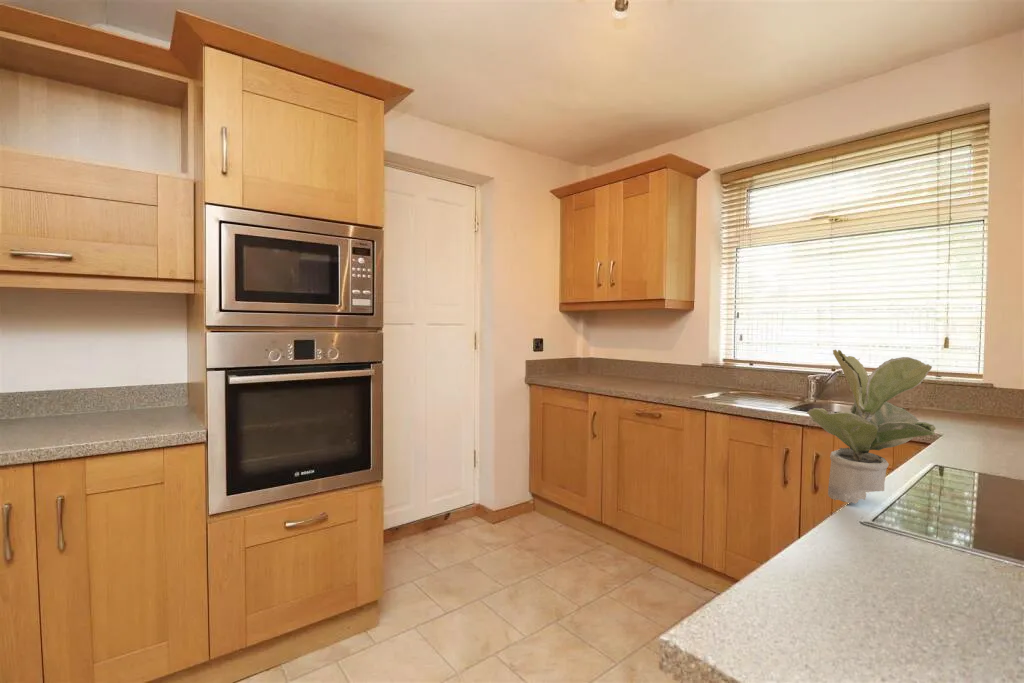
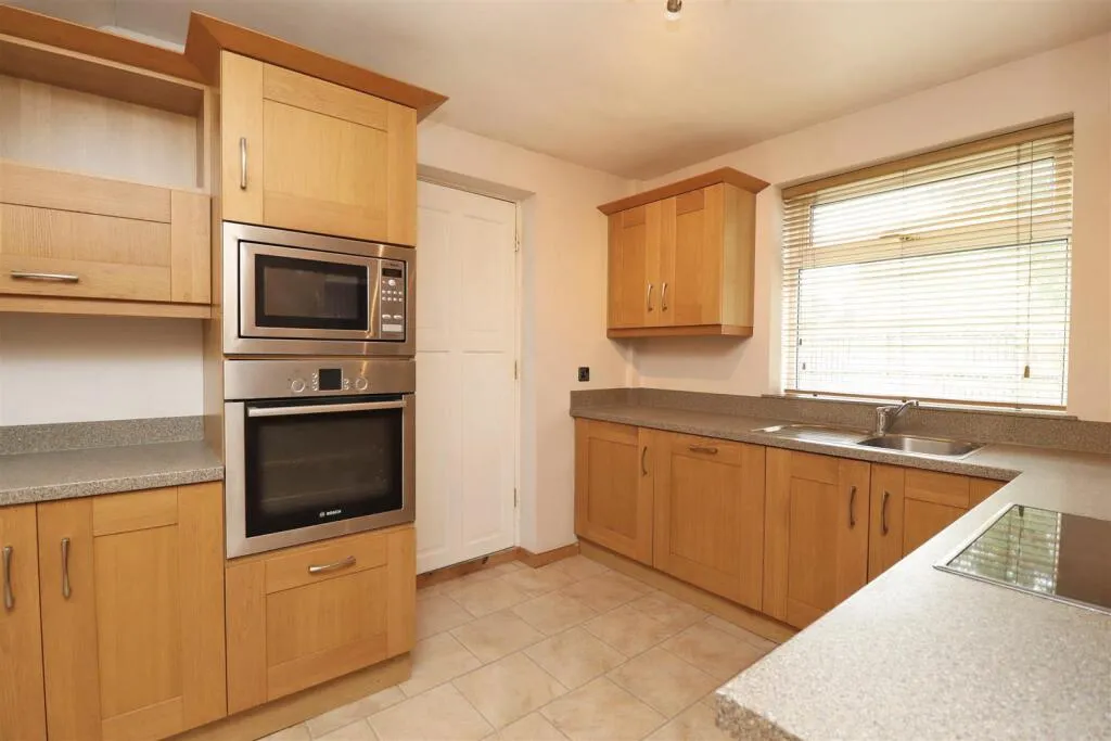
- potted plant (875, 428)
